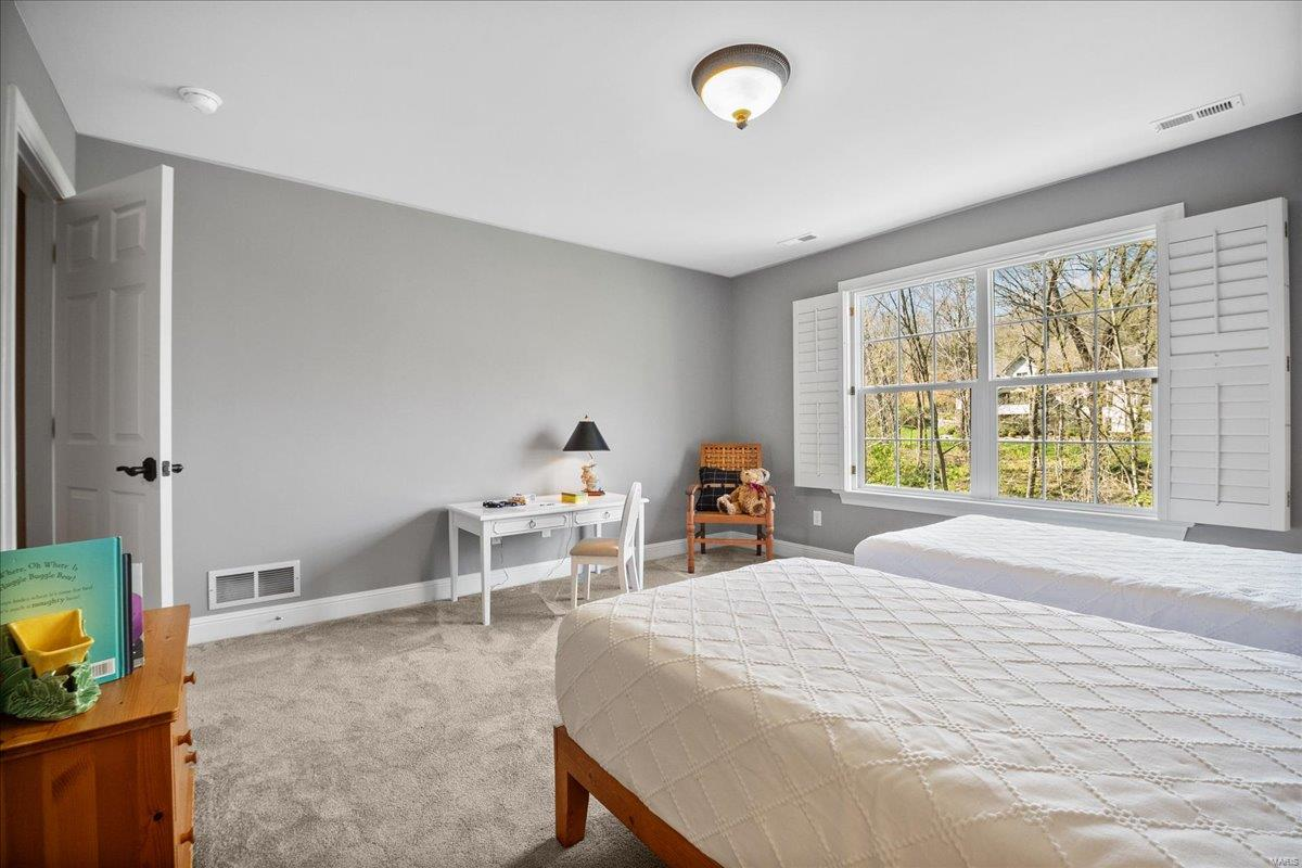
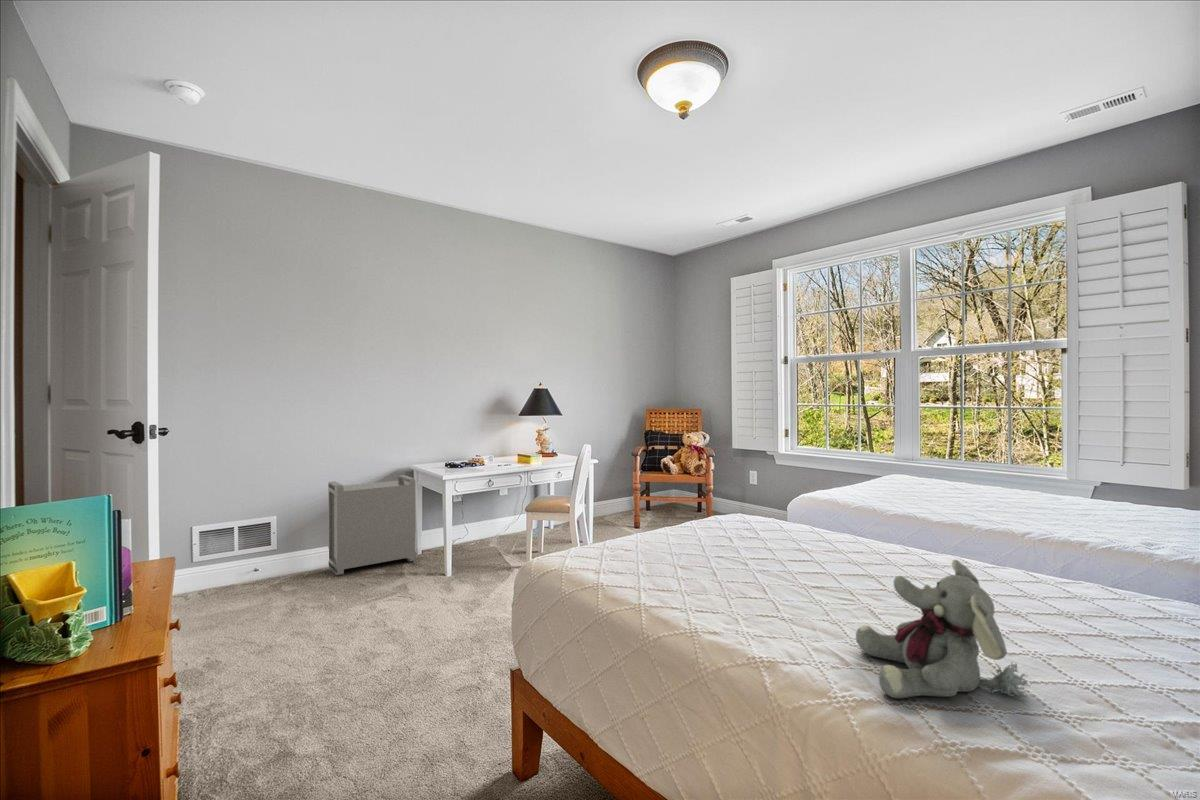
+ plush elephant (941, 624)
+ storage bin (373, 522)
